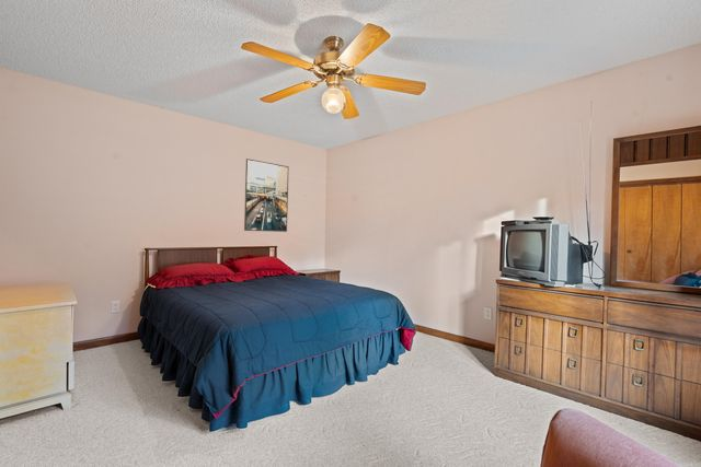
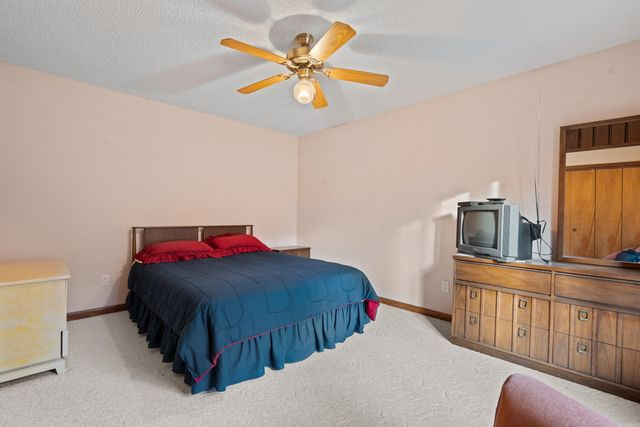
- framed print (267, 197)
